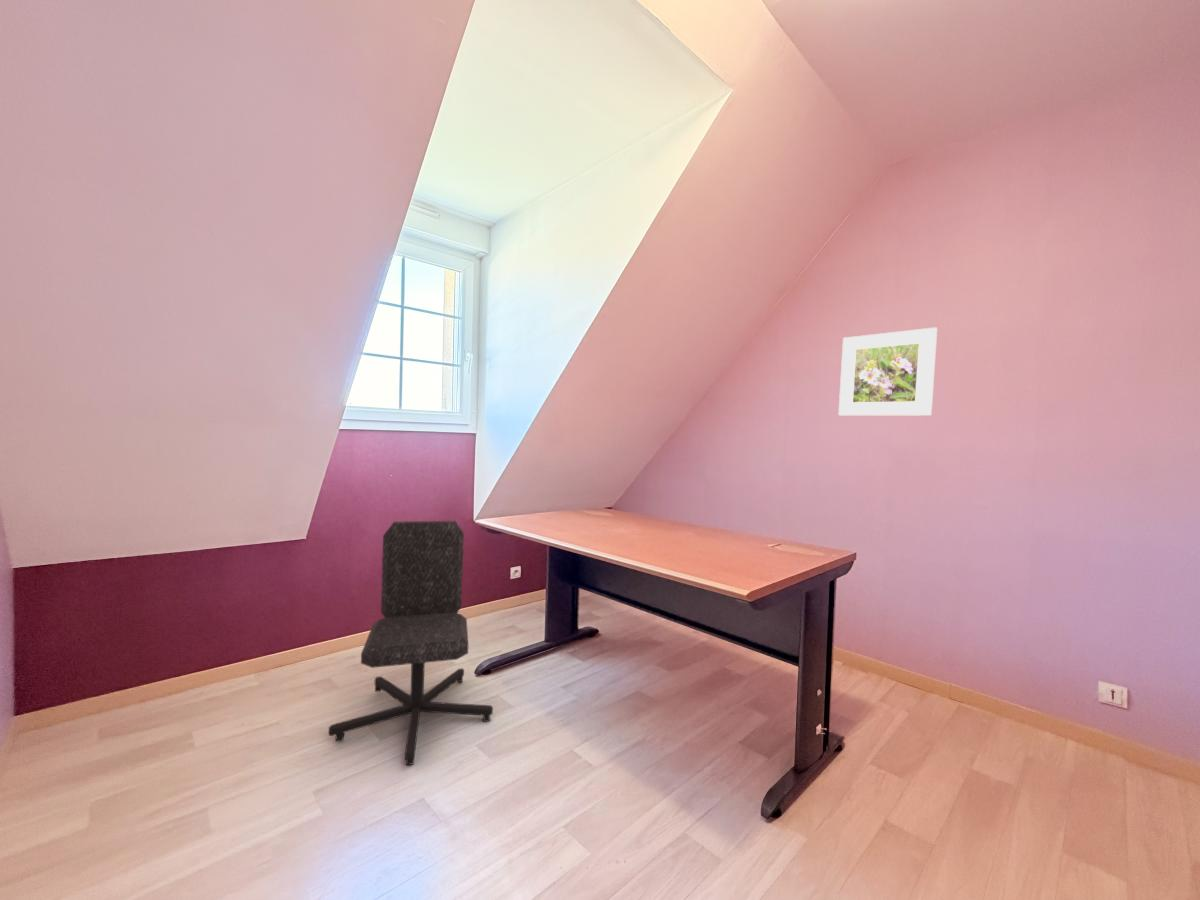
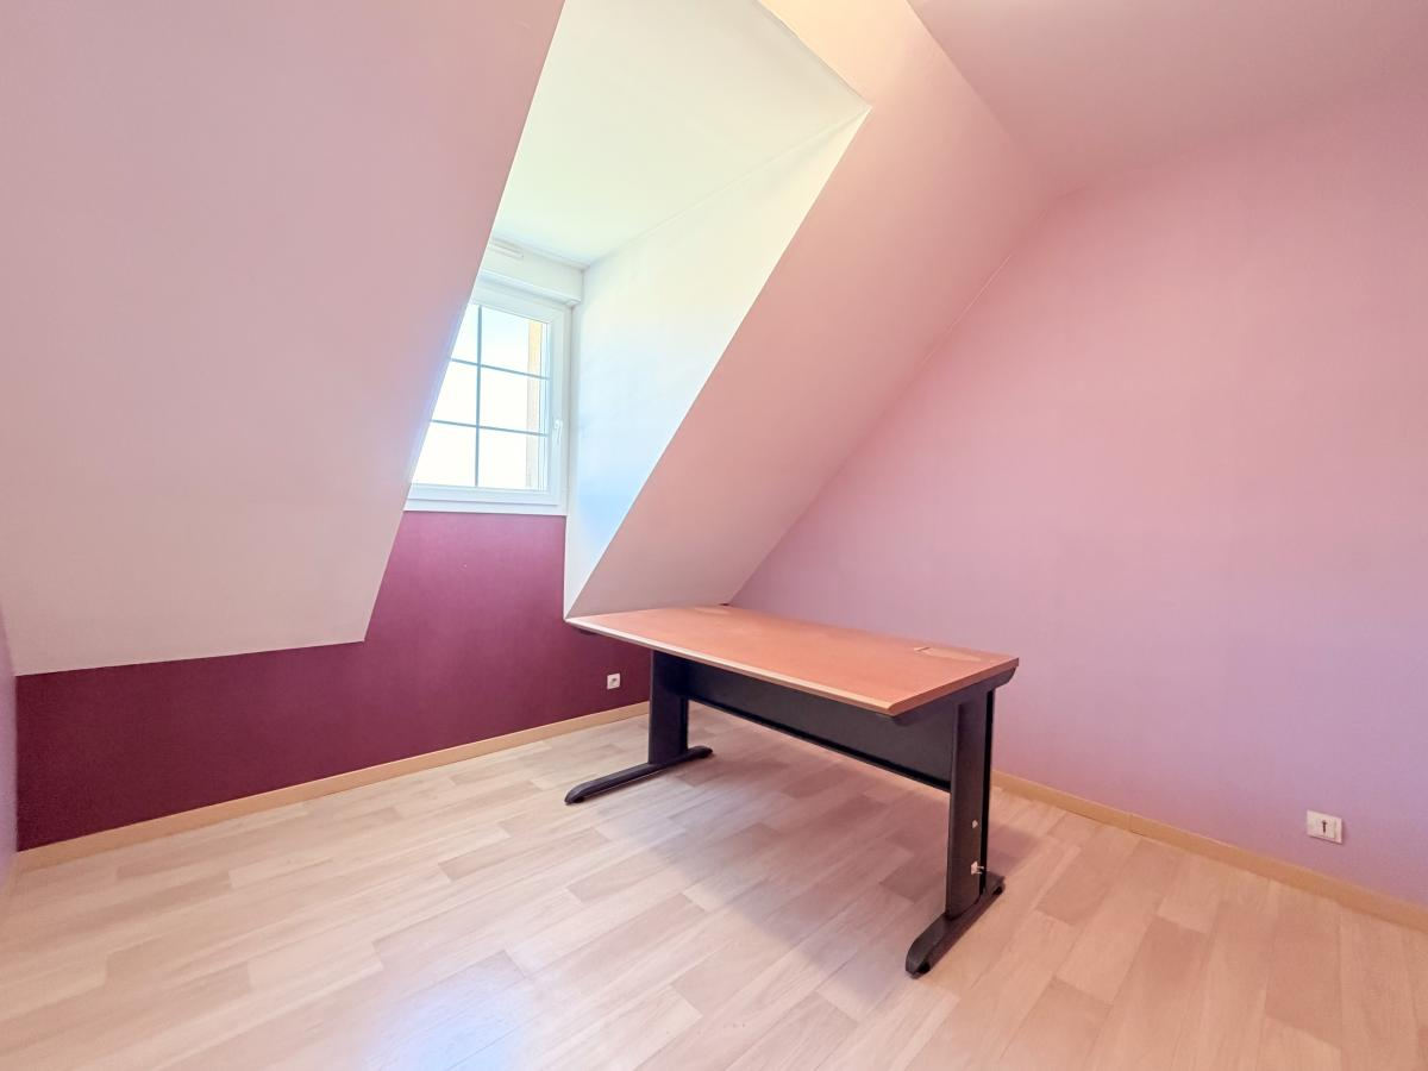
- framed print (884, 374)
- chair (418, 627)
